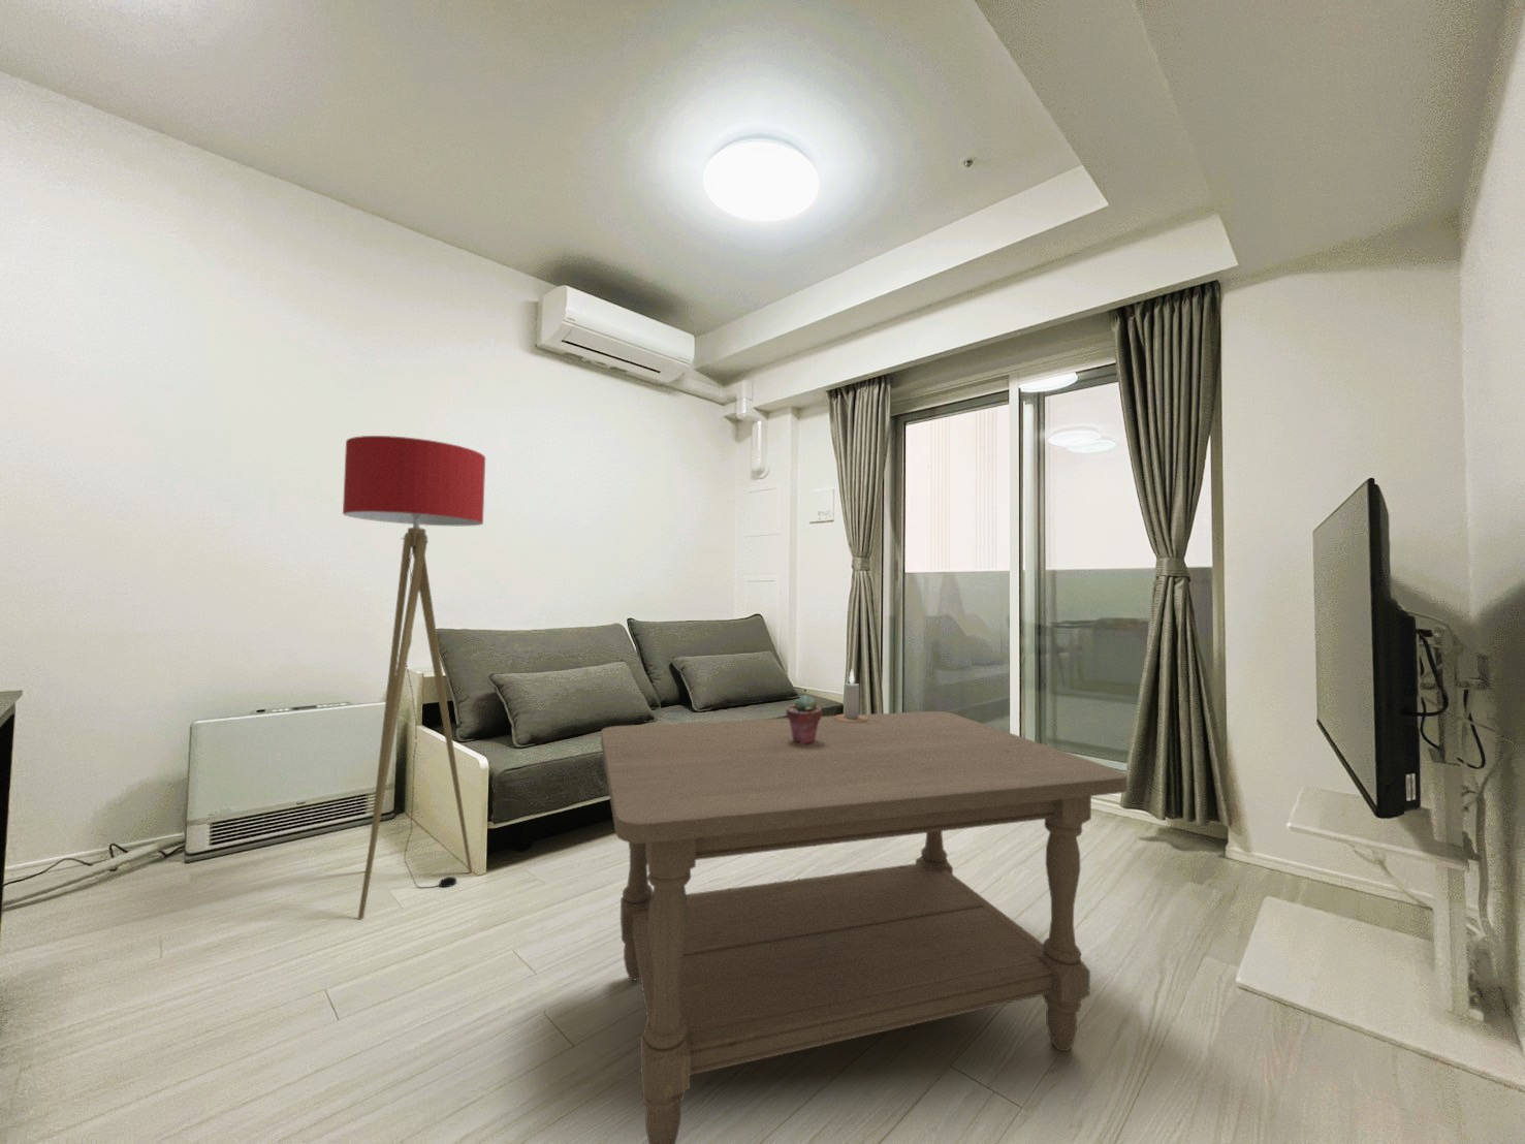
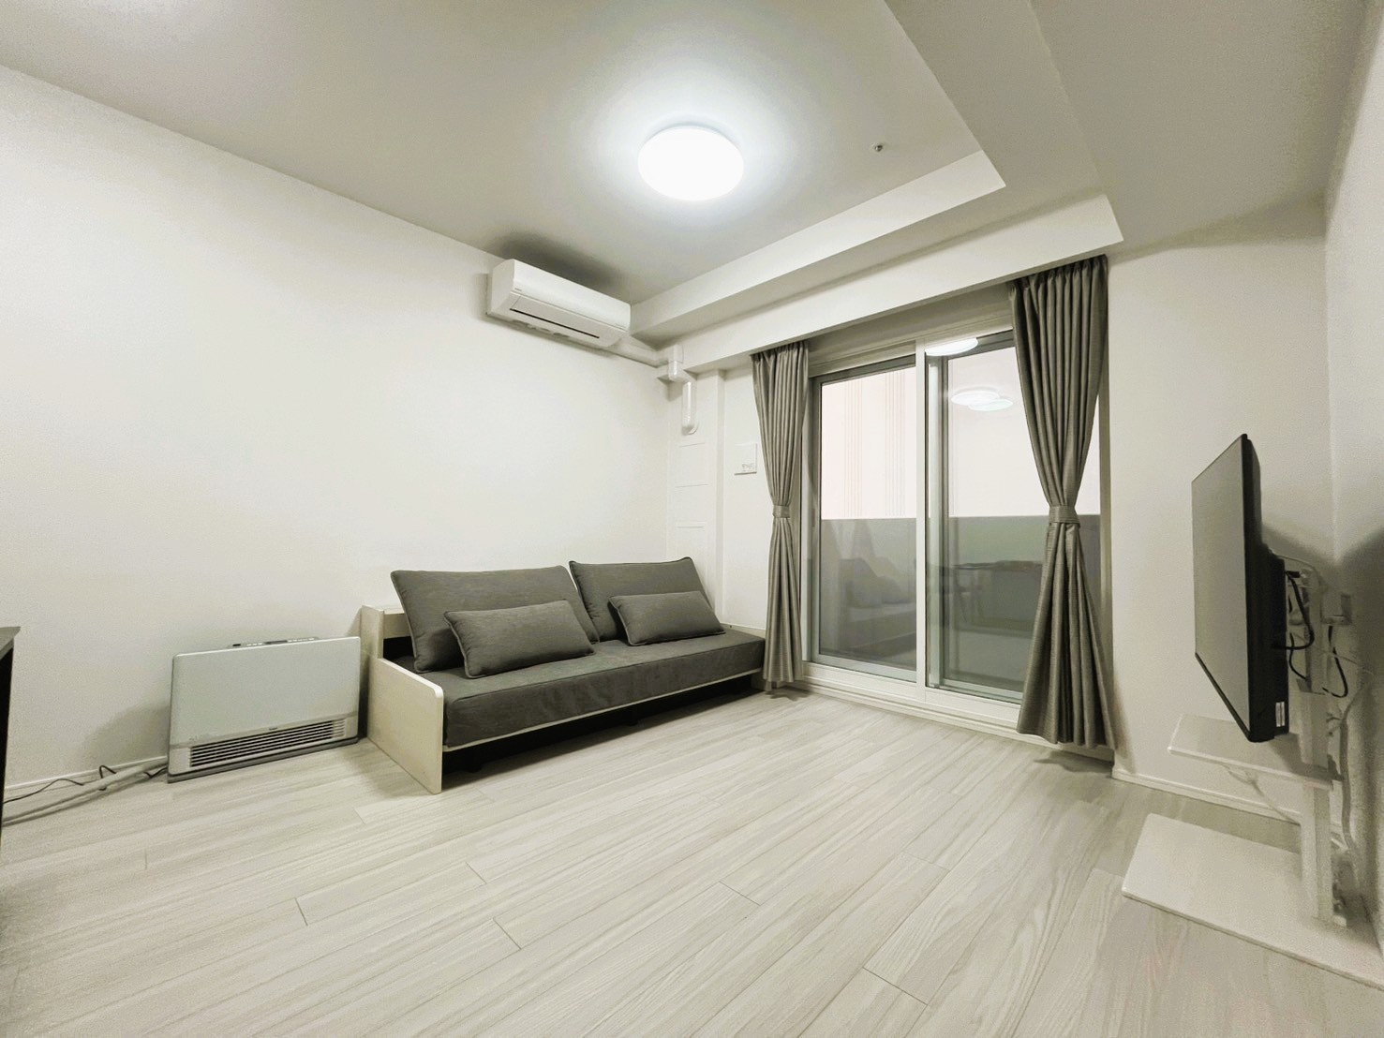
- coffee table (834, 877)
- candle (851, 693)
- floor lamp (407, 667)
- potted succulent (803, 716)
